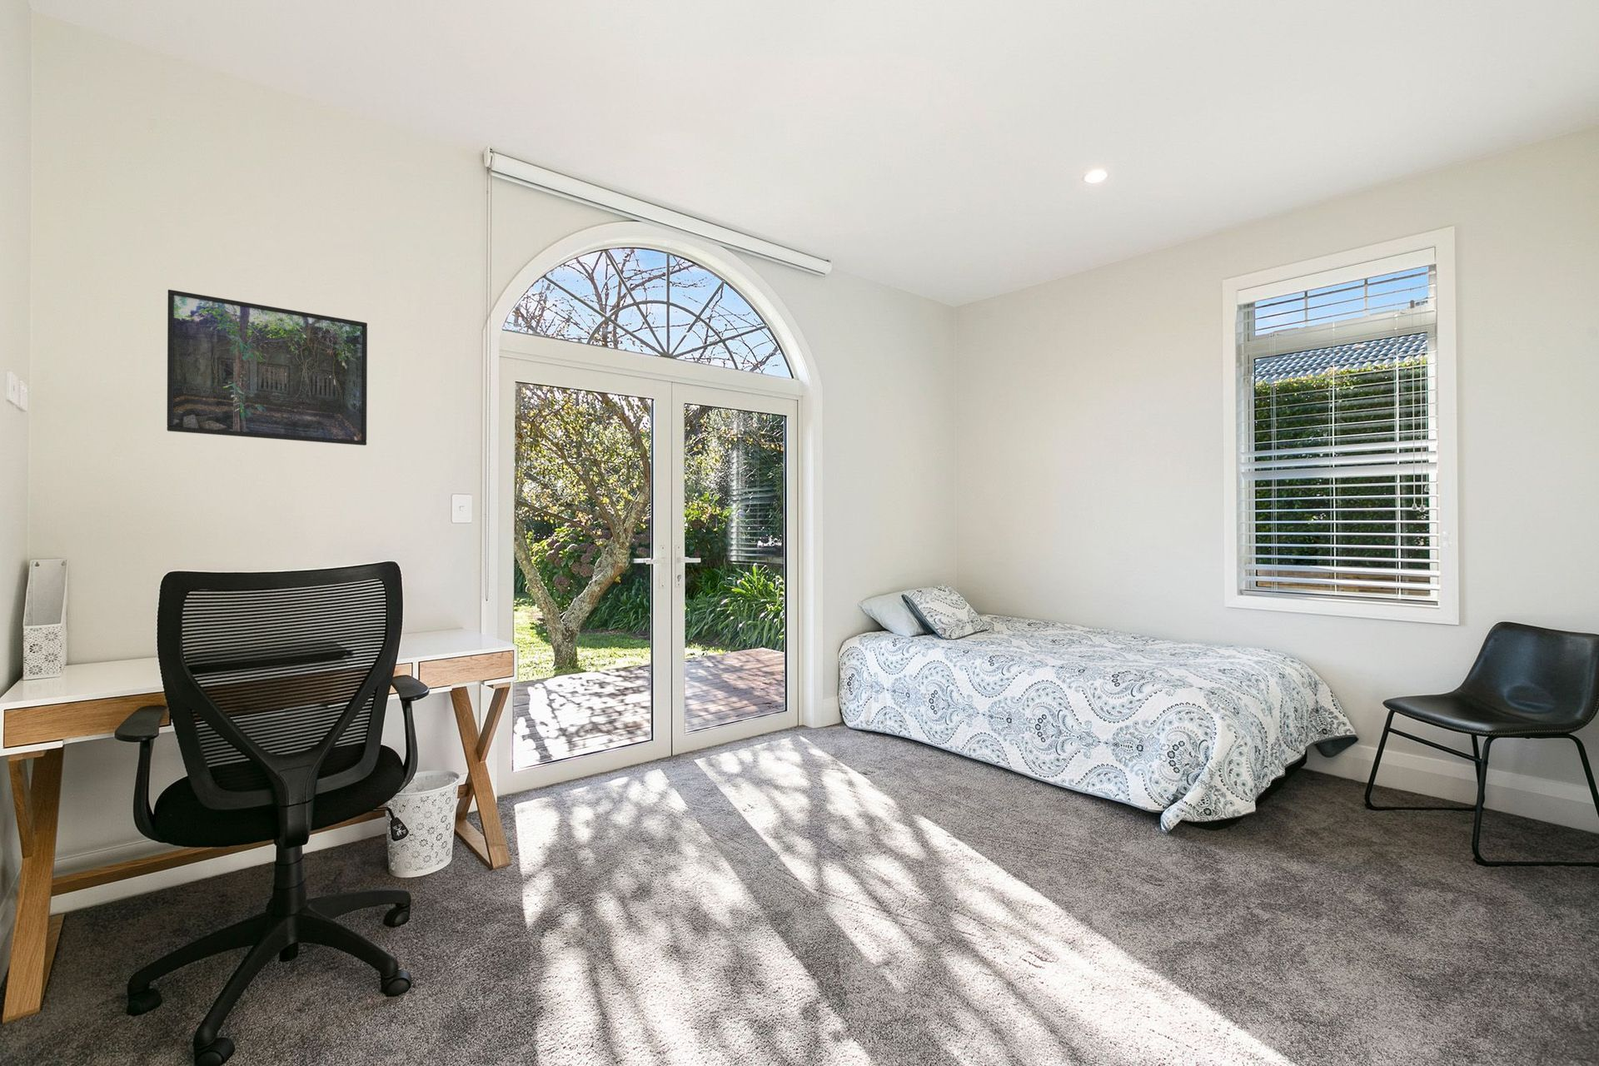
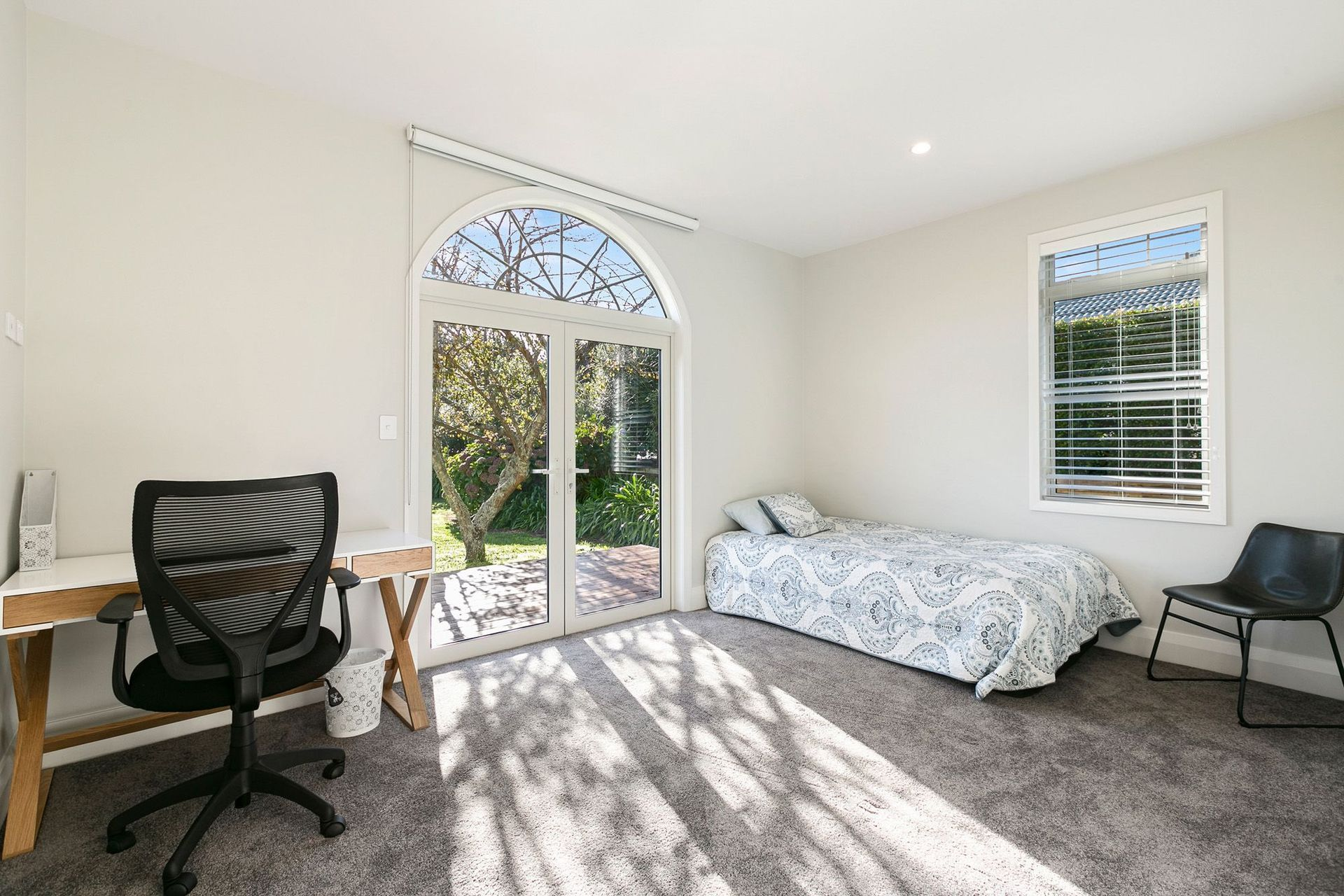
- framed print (274, 374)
